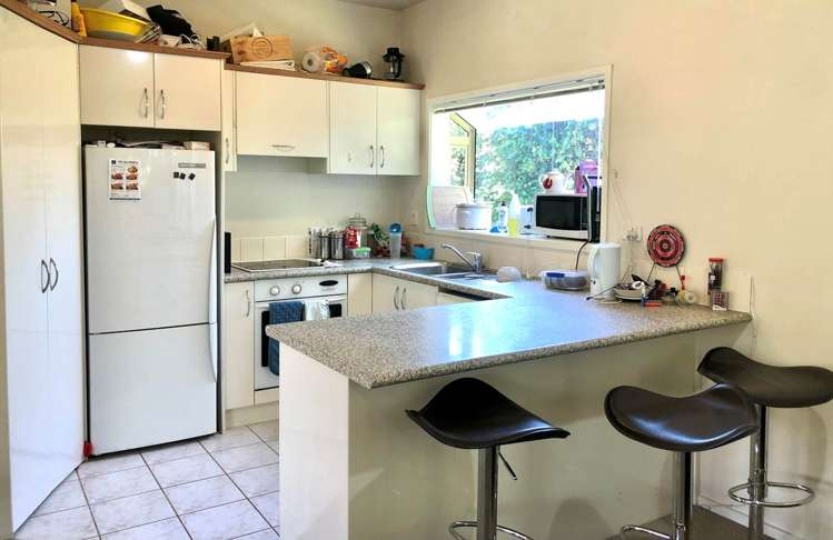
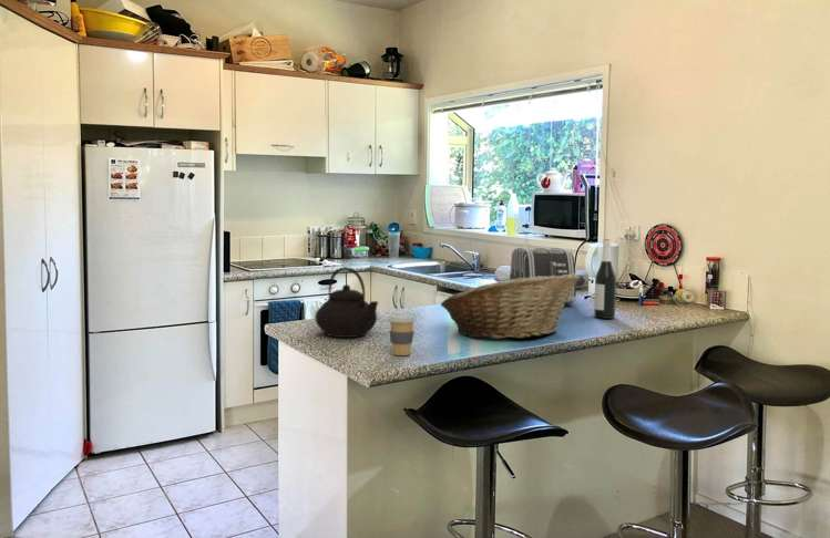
+ fruit basket (512, 302)
+ coffee cup (401, 334)
+ wine bottle (605, 278)
+ teapot (350, 301)
+ toaster (542, 272)
